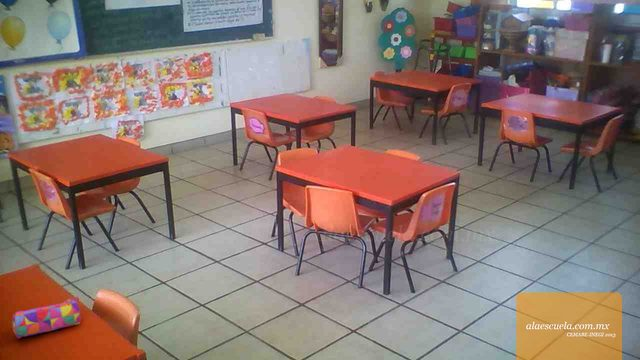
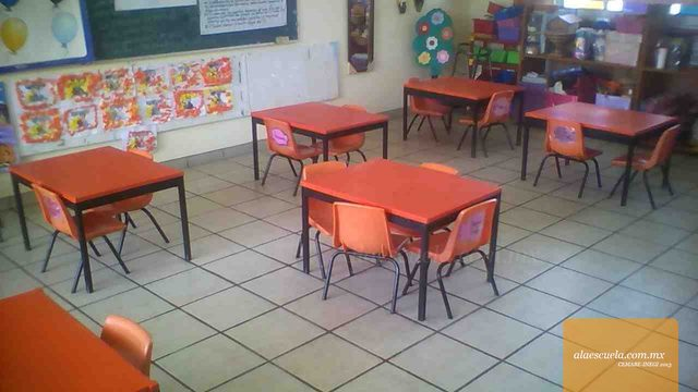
- pencil case (47, 317)
